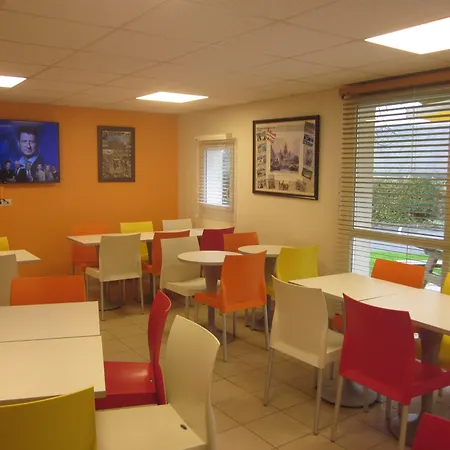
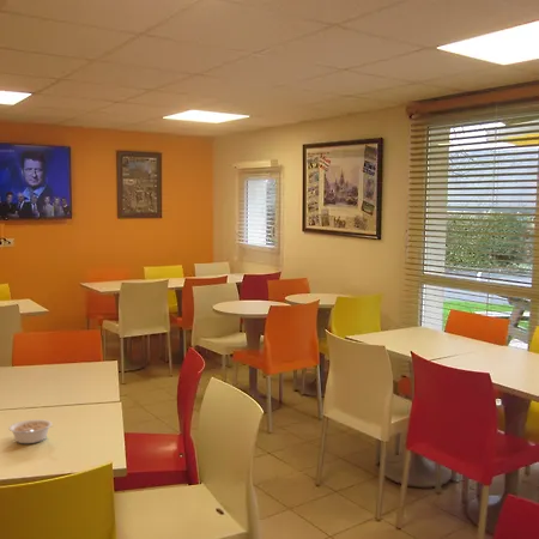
+ legume (32, 430)
